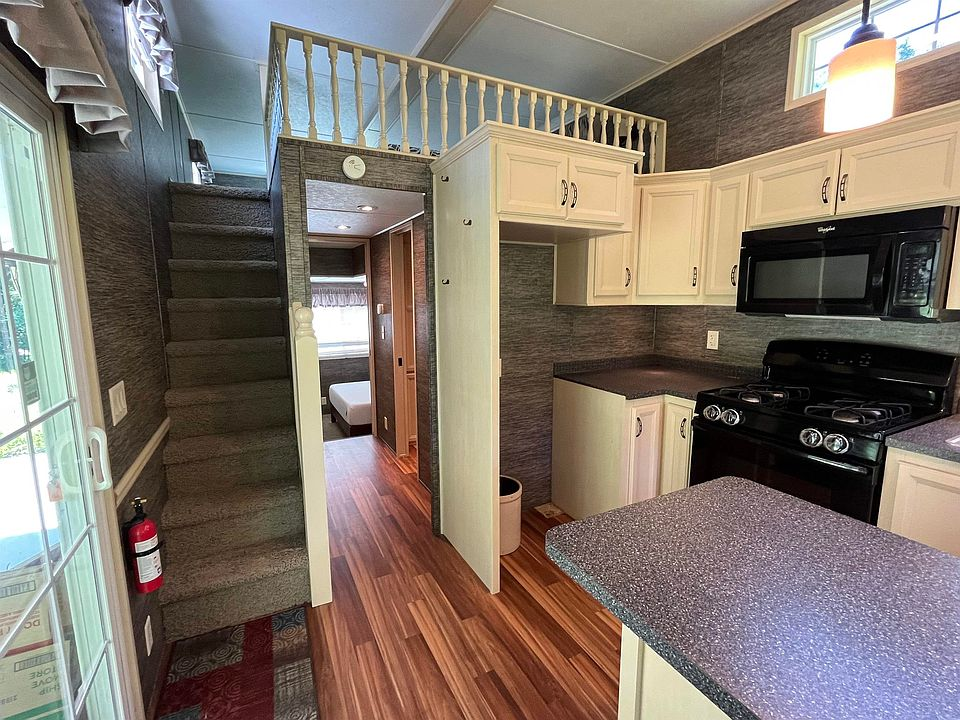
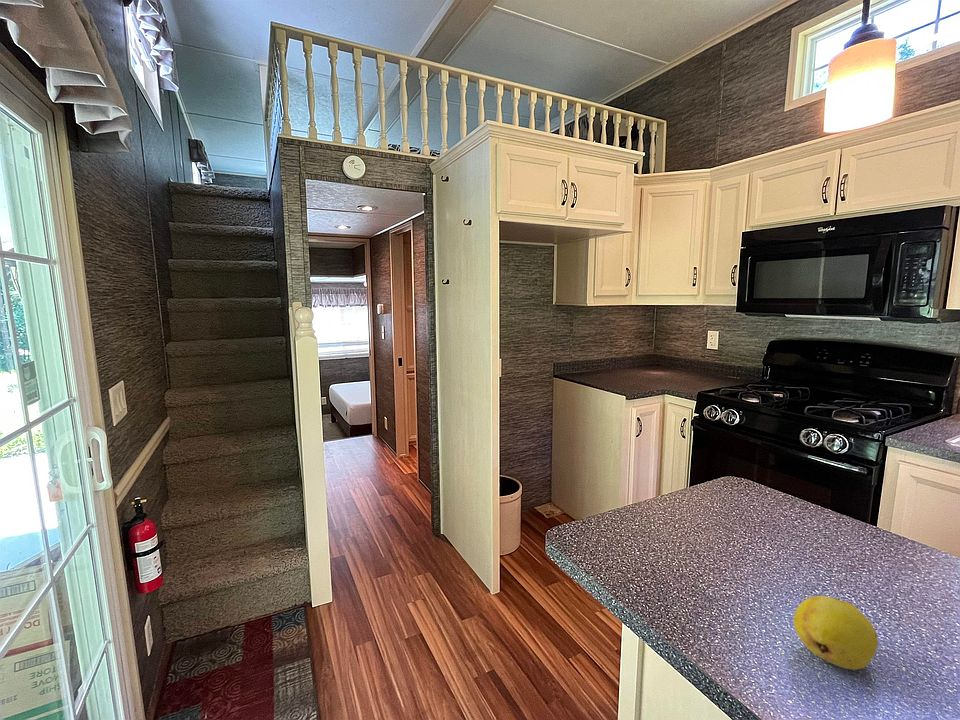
+ fruit (833, 631)
